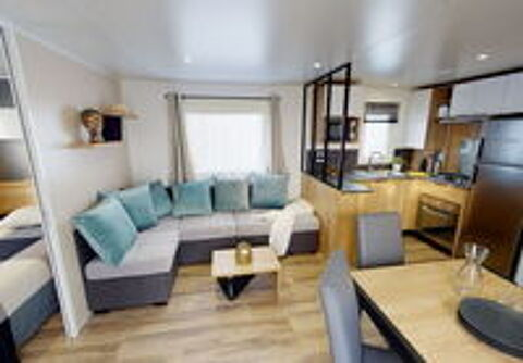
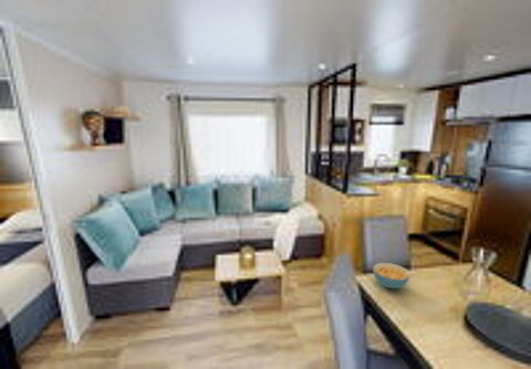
+ cereal bowl (391, 277)
